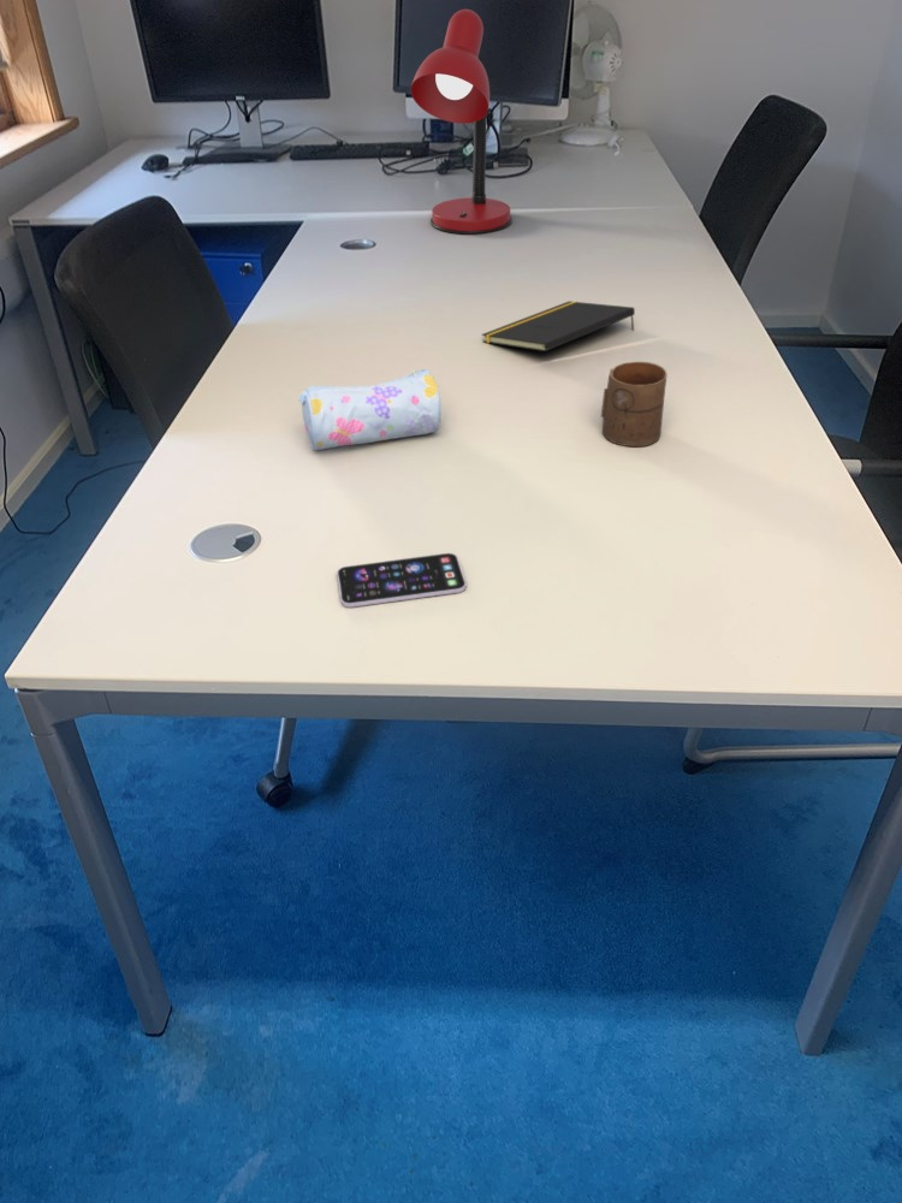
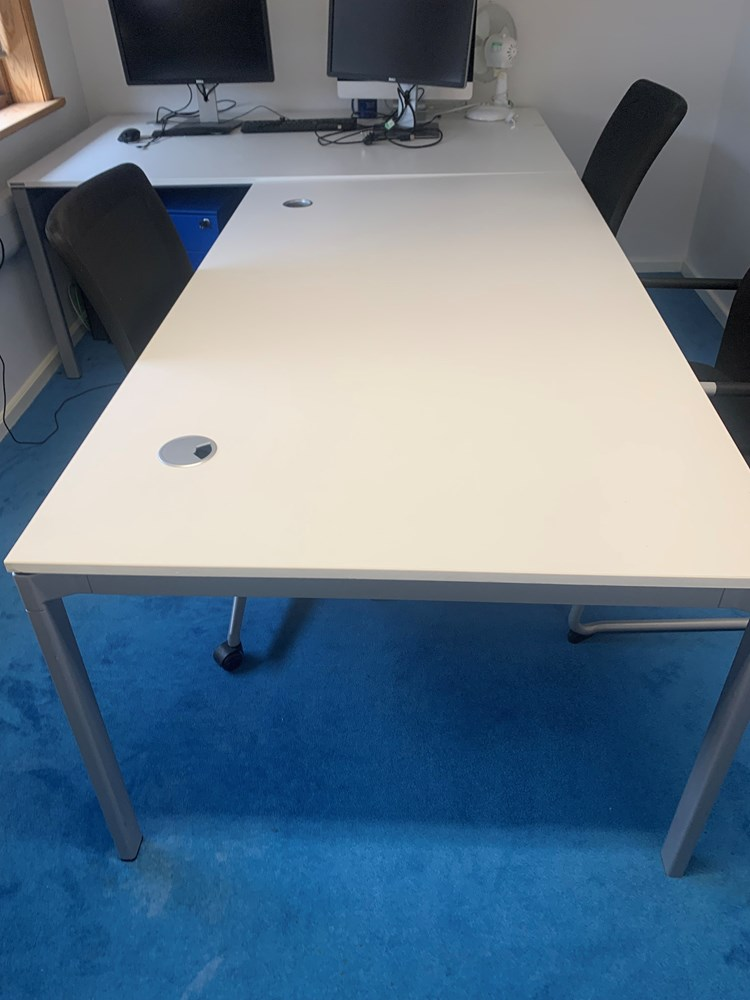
- cup (633, 403)
- pencil case (372, 410)
- smartphone (400, 579)
- notepad (557, 325)
- desk lamp (463, 123)
